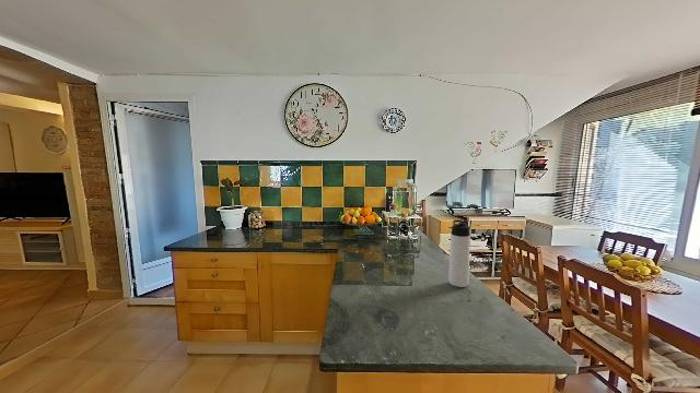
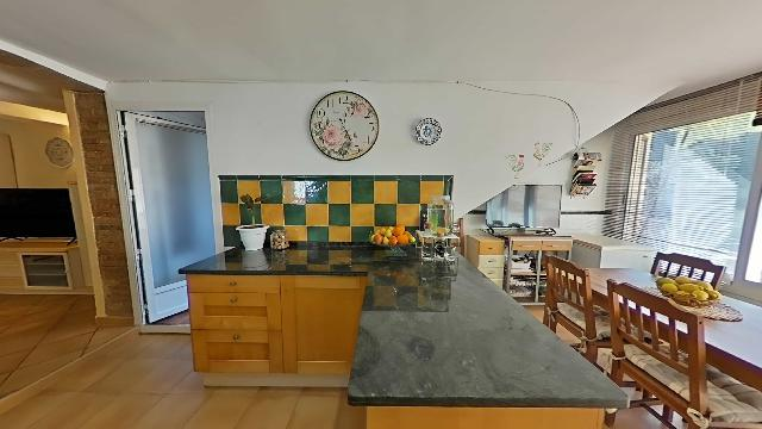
- thermos bottle (458, 252)
